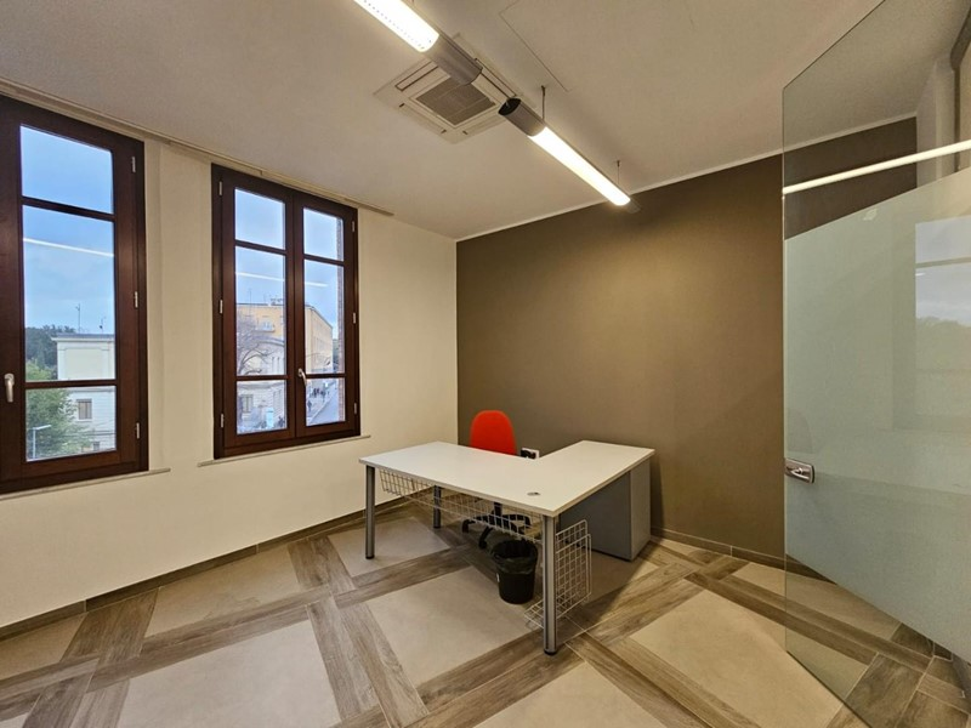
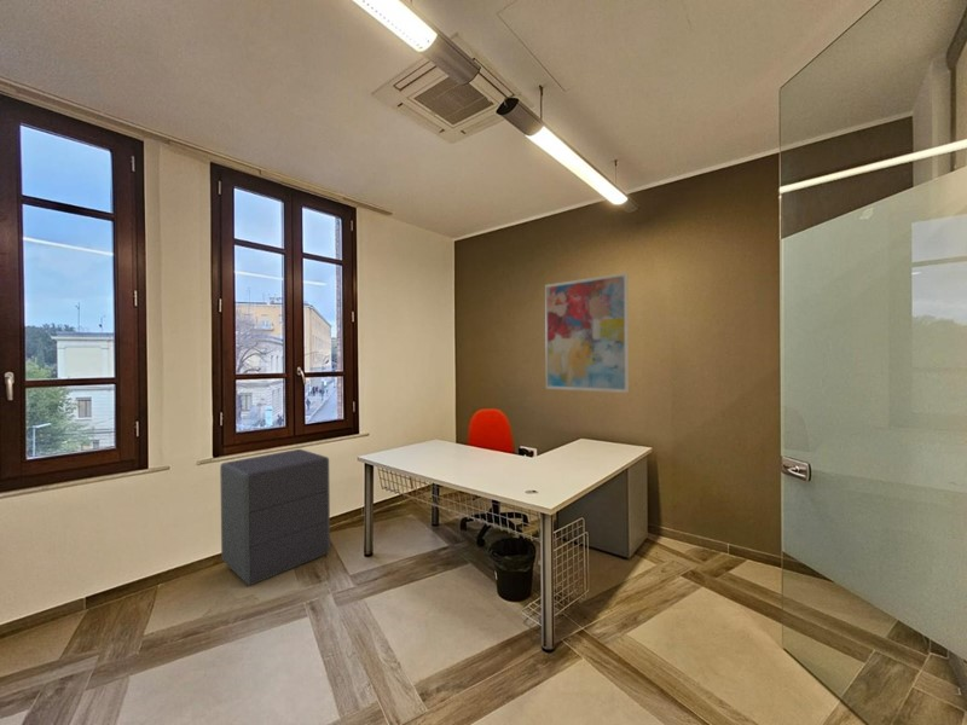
+ wall art (584, 335)
+ filing cabinet (277, 509)
